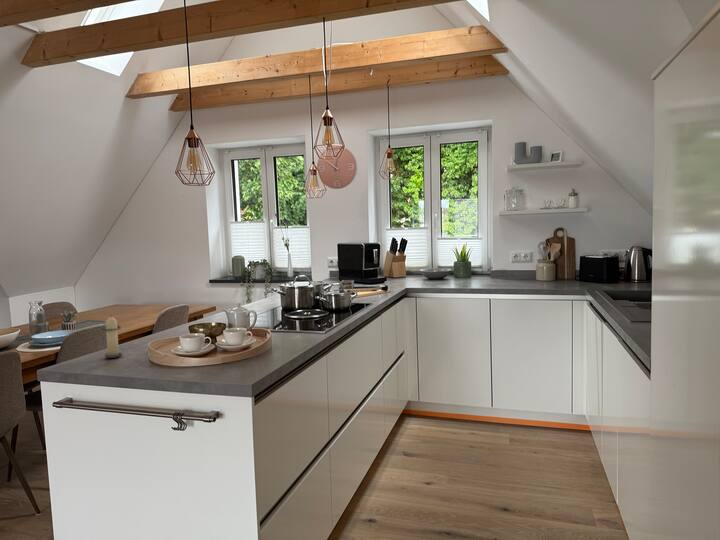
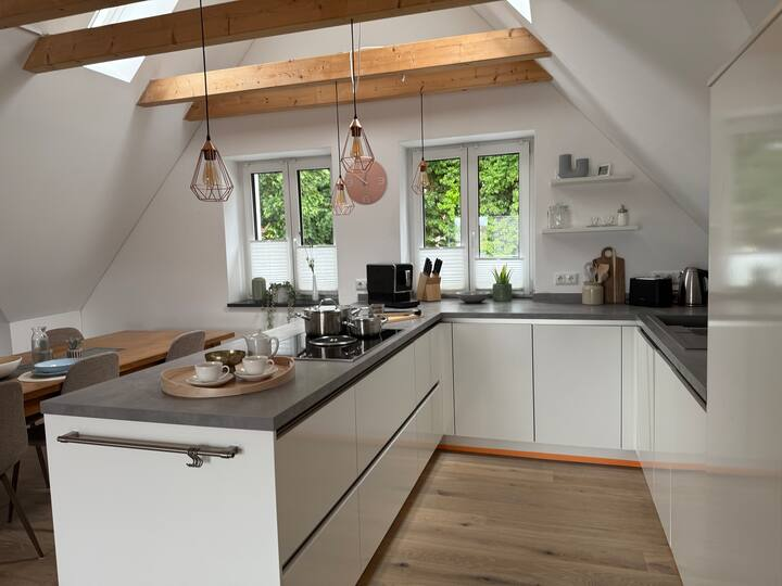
- candle (112, 335)
